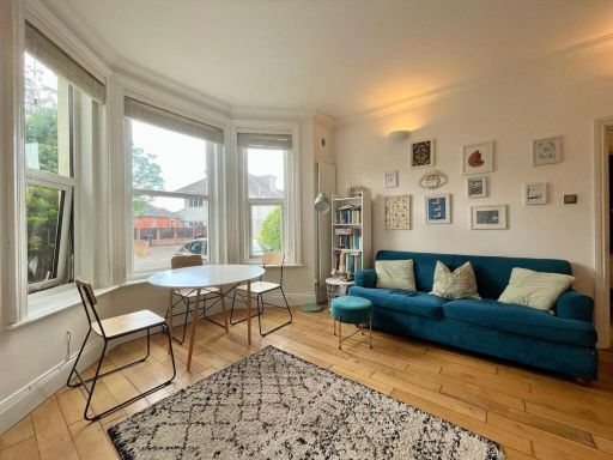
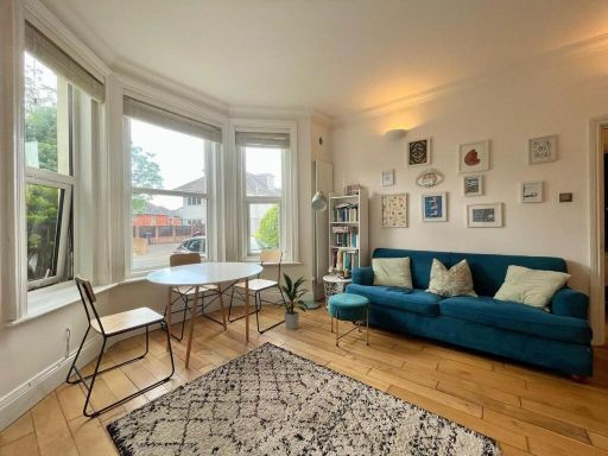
+ indoor plant (292, 299)
